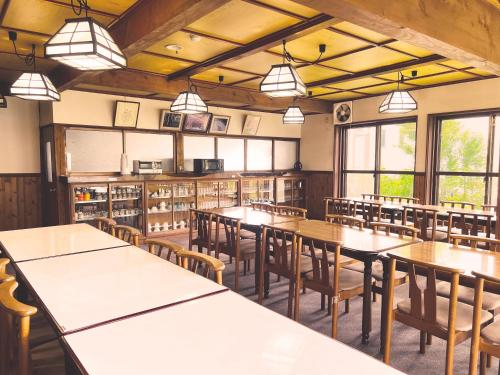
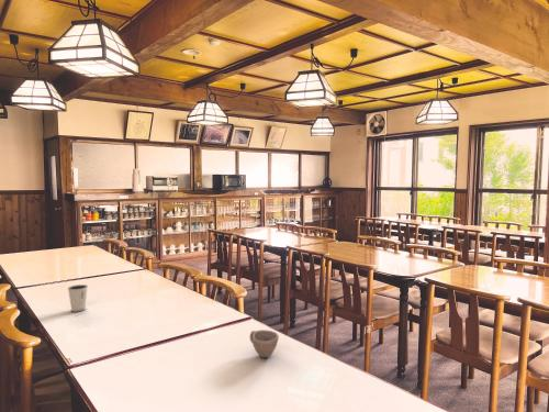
+ dixie cup (78, 298)
+ cup (261, 344)
